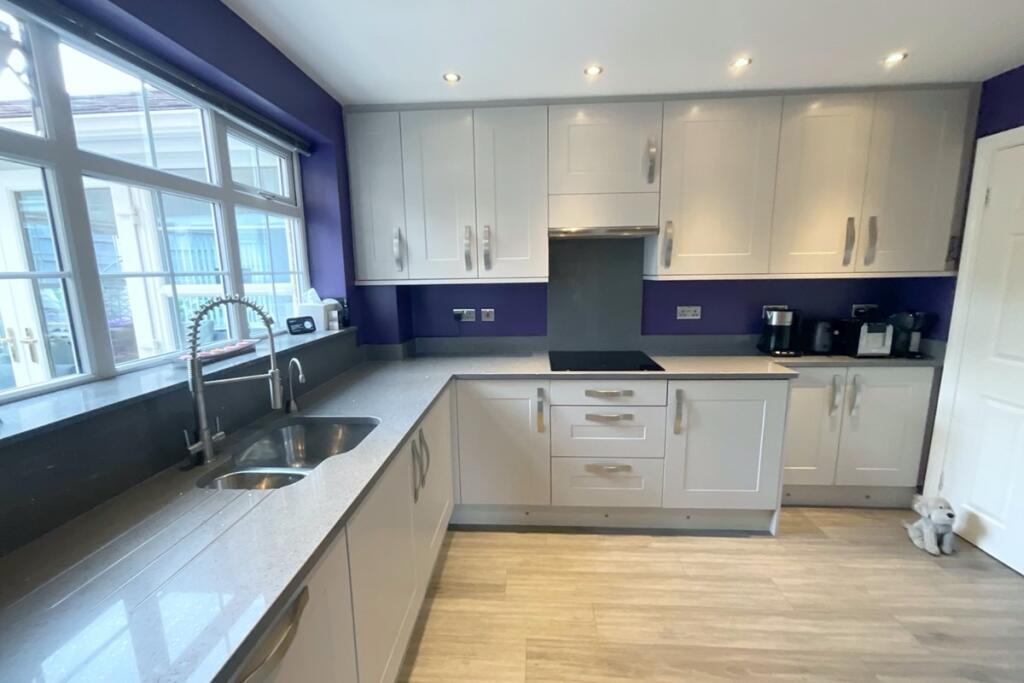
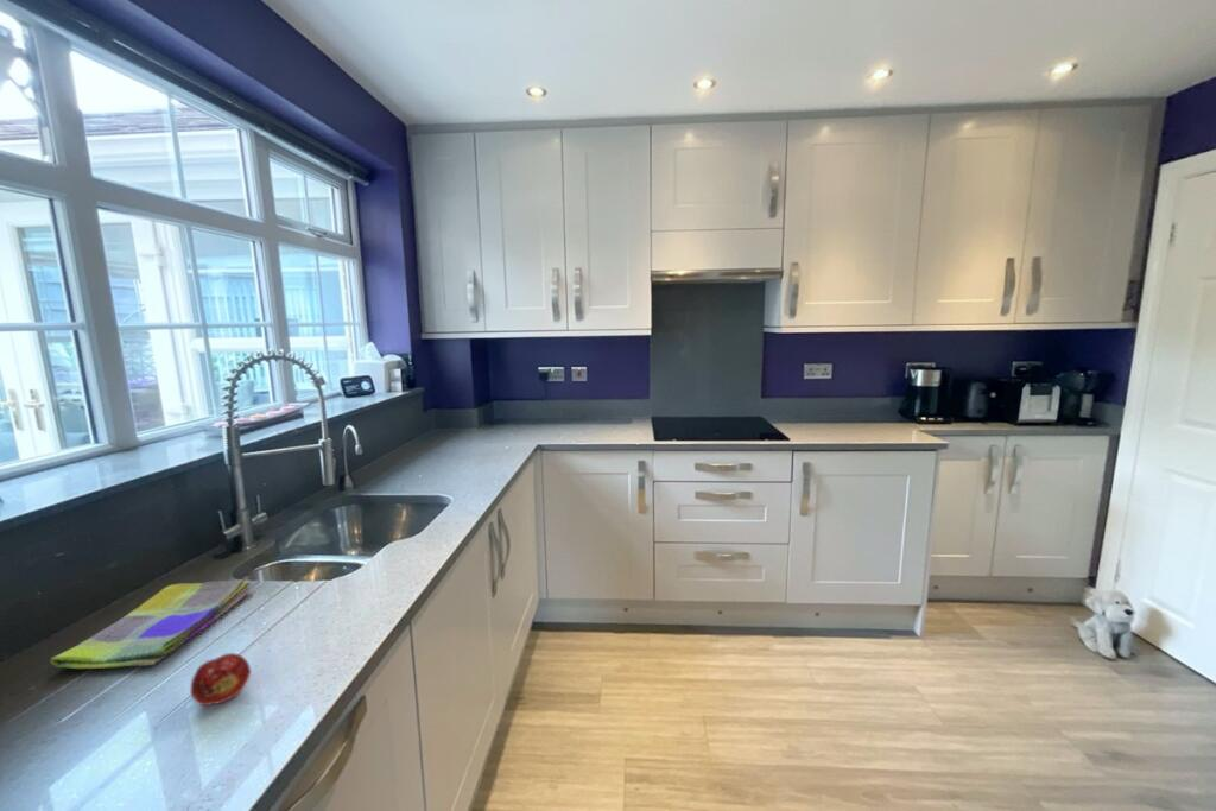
+ dish towel (164, 617)
+ fruit (221, 677)
